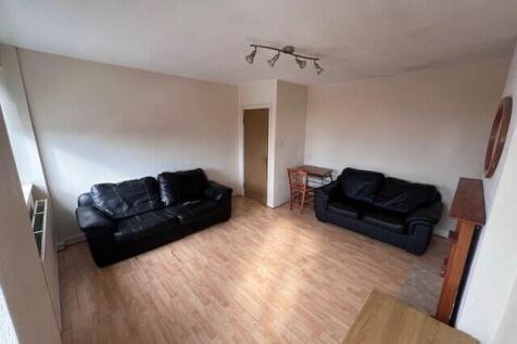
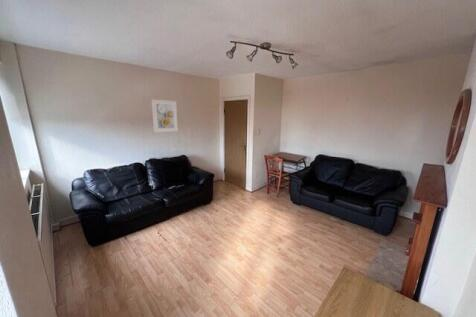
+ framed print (165, 116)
